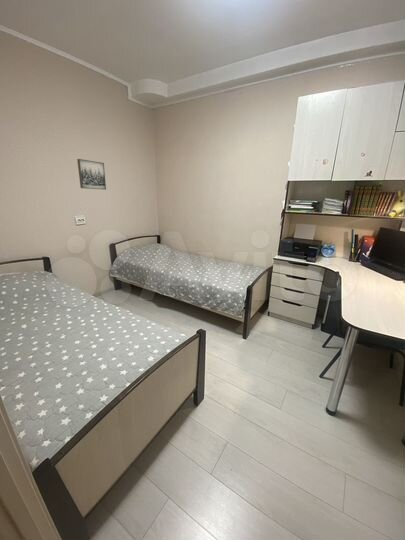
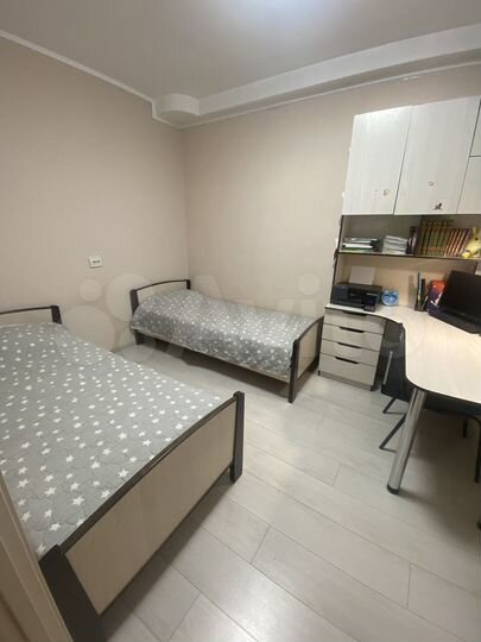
- wall art (92, 175)
